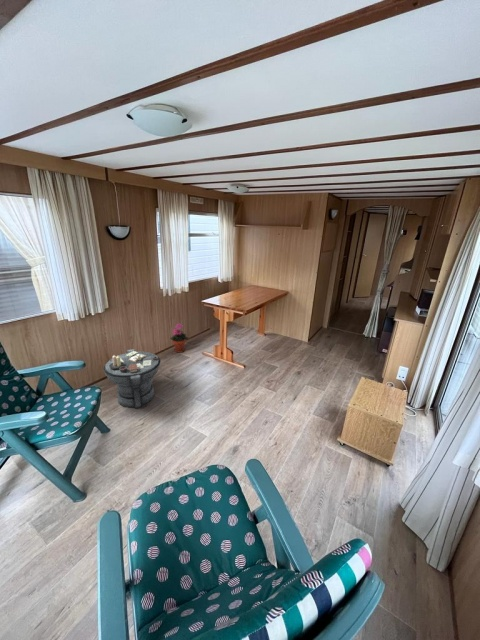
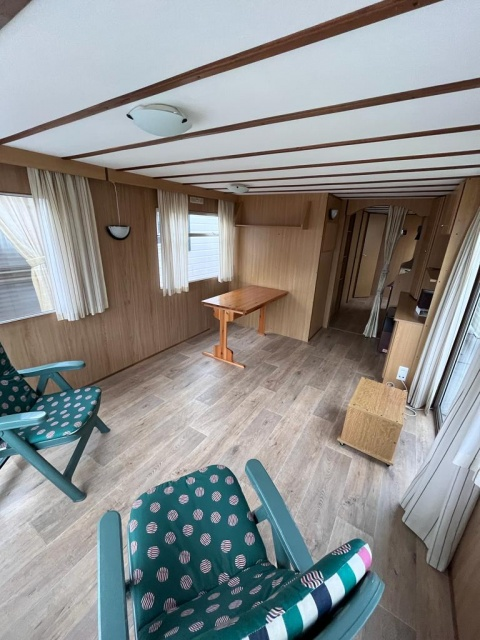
- side table (134, 374)
- potted plant (178, 337)
